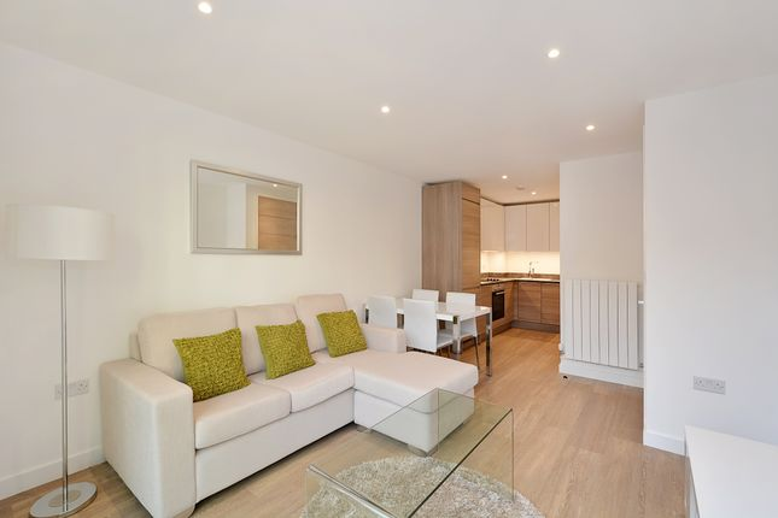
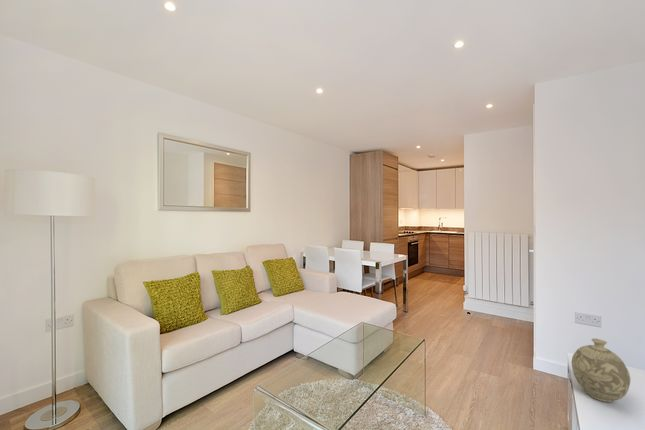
+ decorative vase (599, 368)
